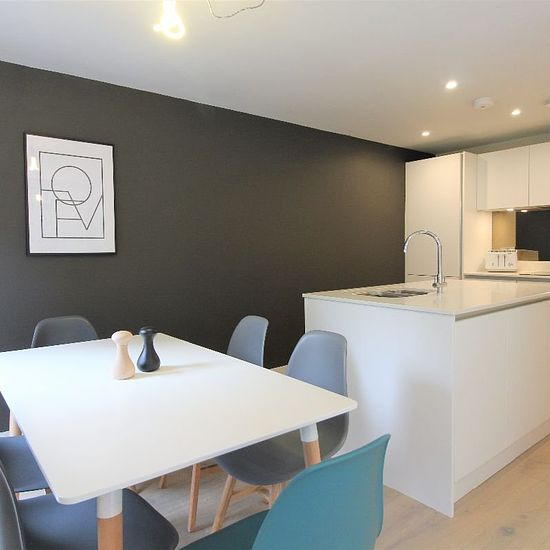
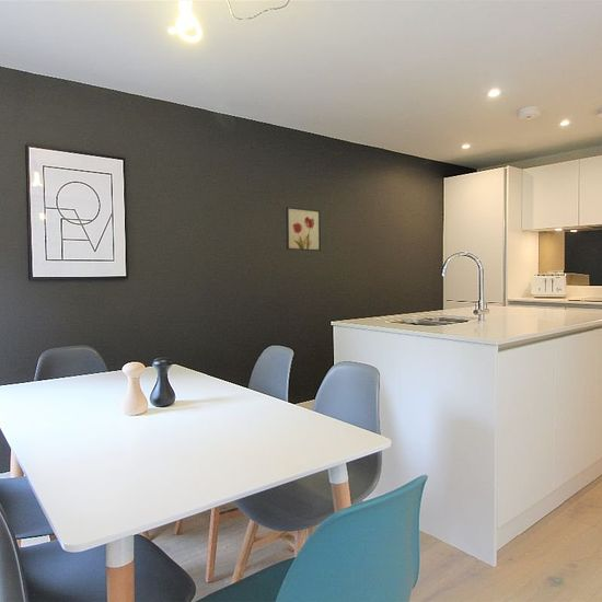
+ wall art (303, 229)
